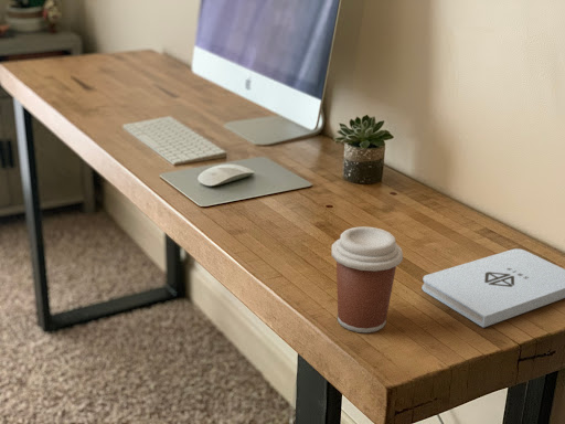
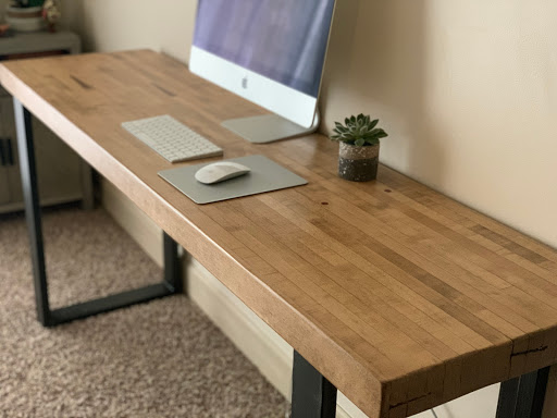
- coffee cup (364, 279)
- notepad (502, 284)
